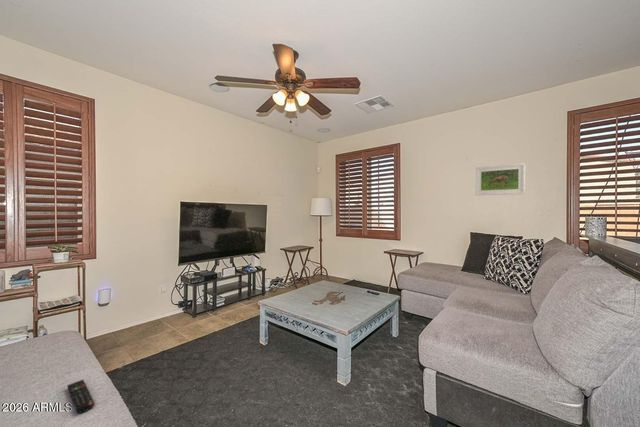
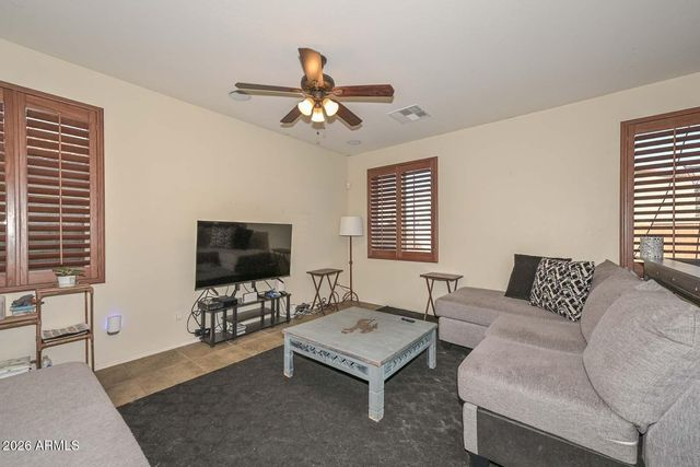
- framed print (499, 180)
- remote control (80, 395)
